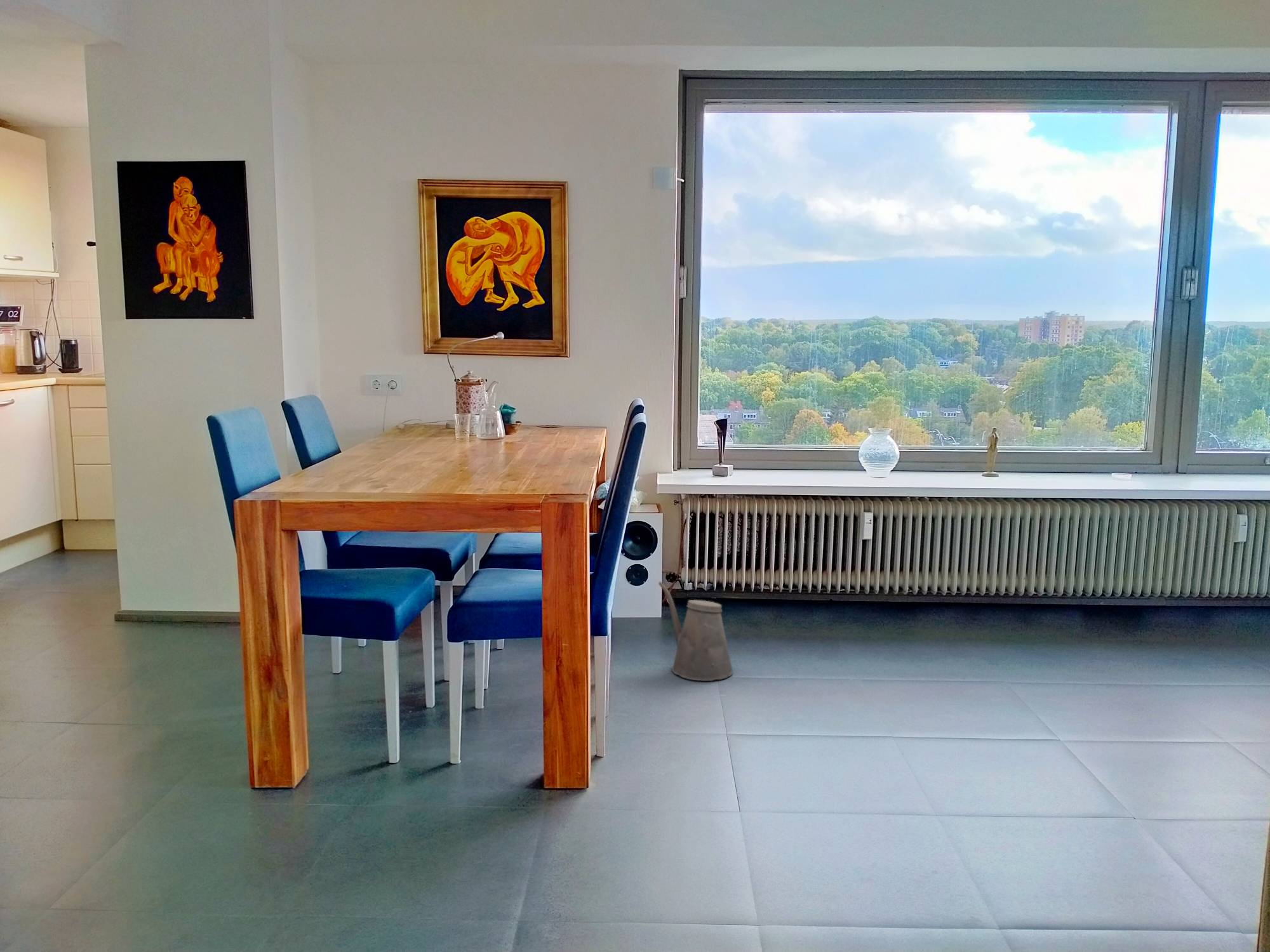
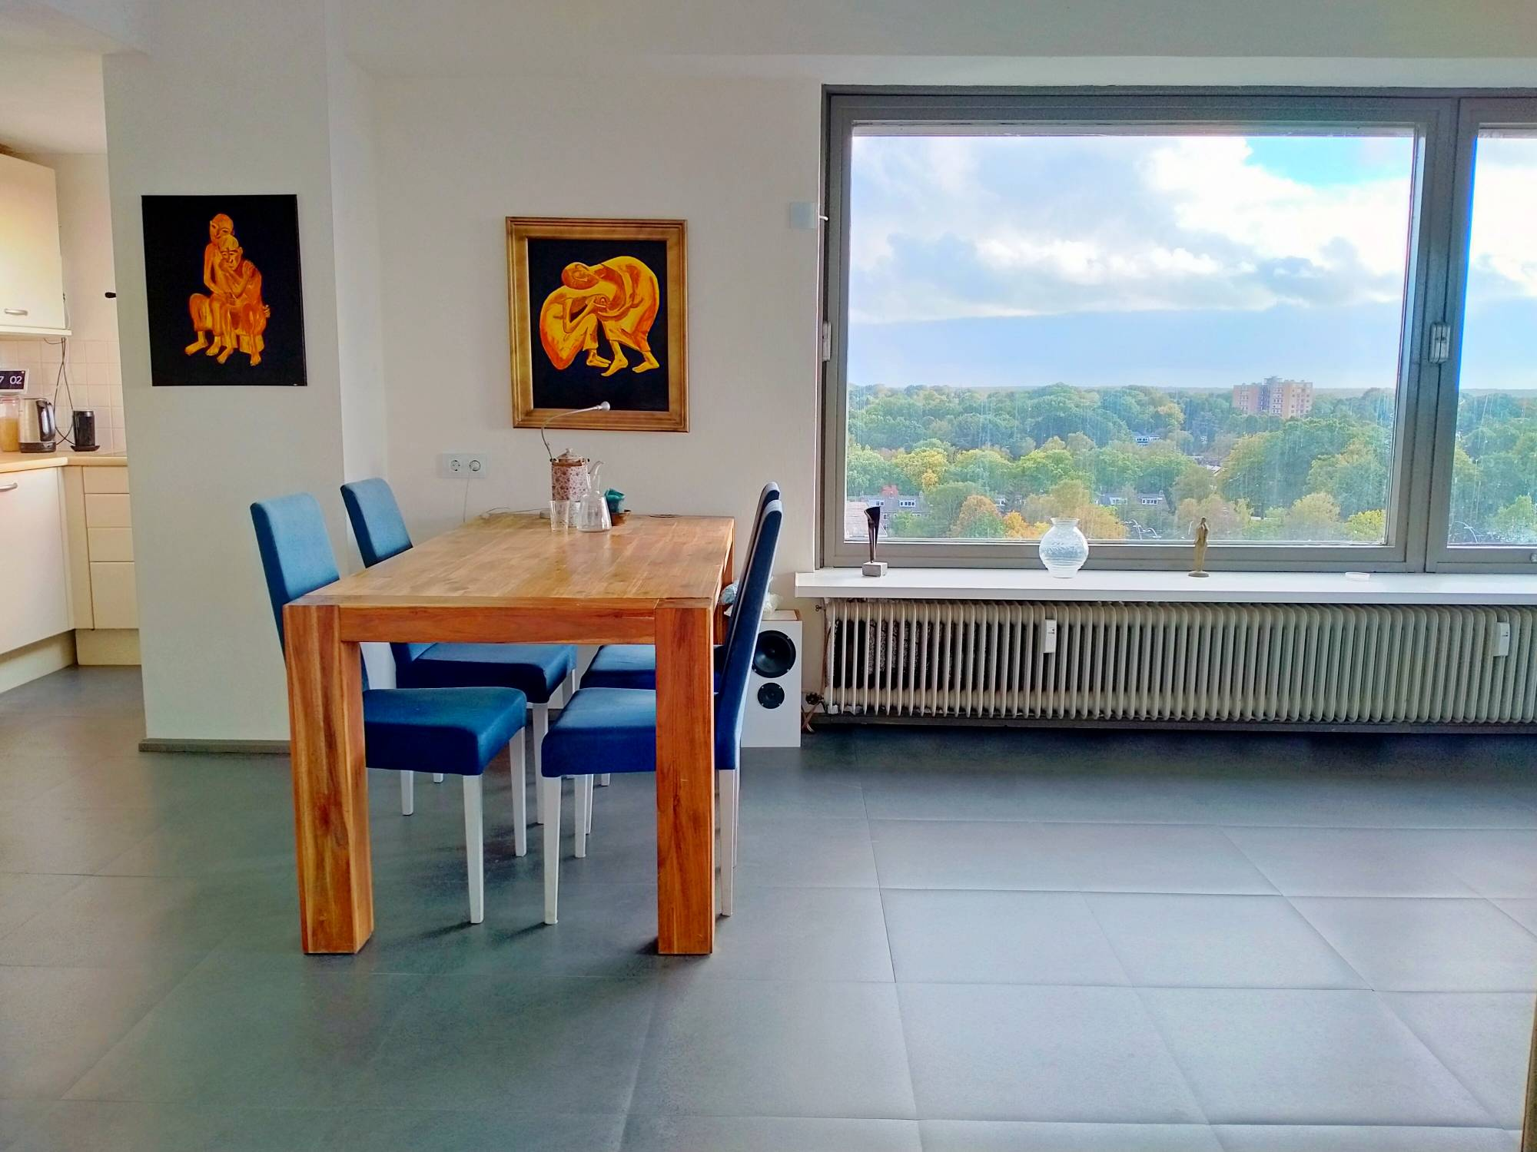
- watering can (694, 628)
